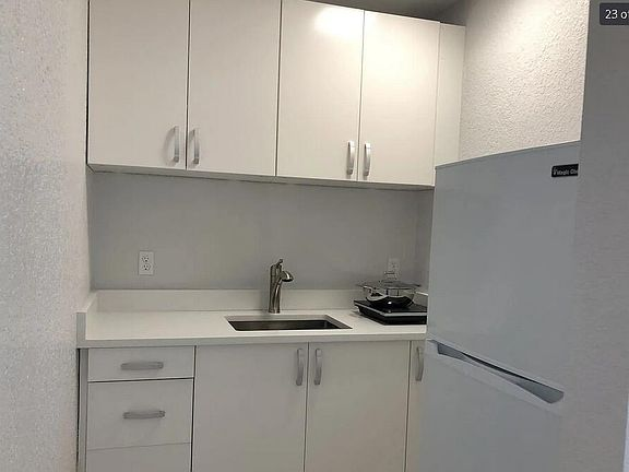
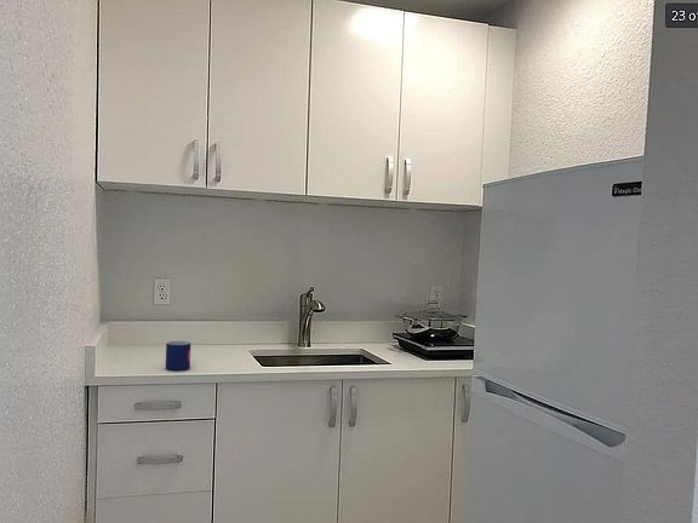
+ mug (177, 354)
